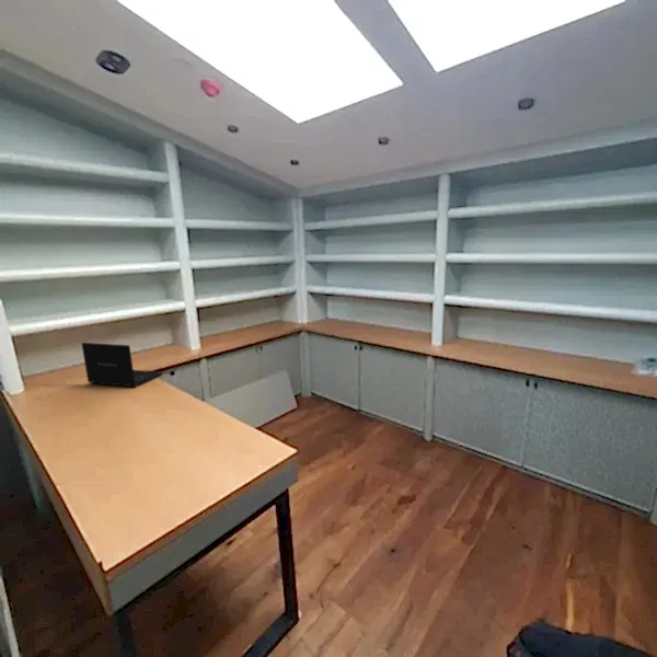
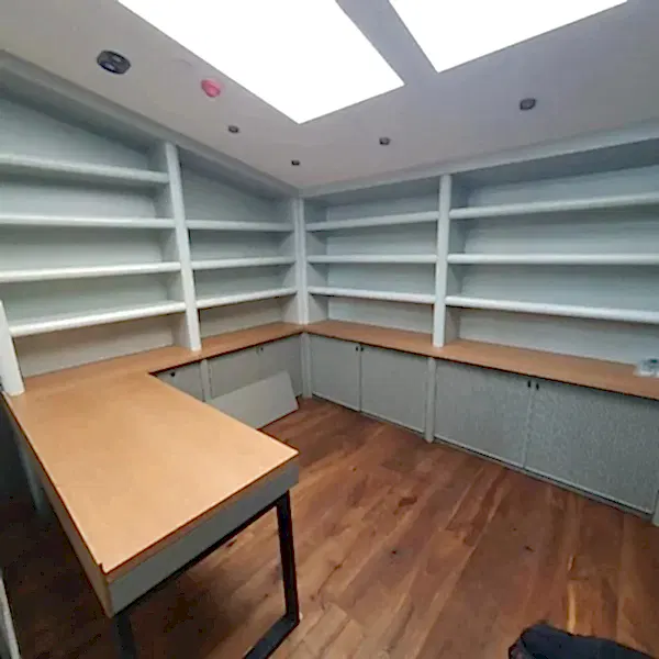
- laptop (124, 359)
